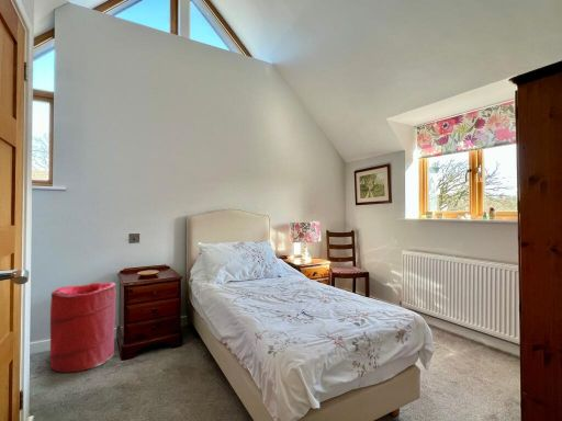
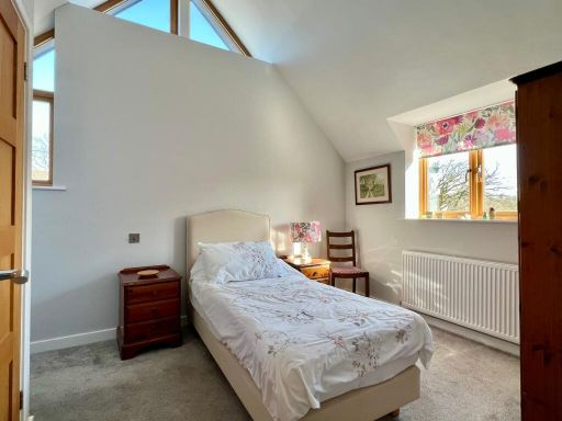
- laundry hamper (85, 321)
